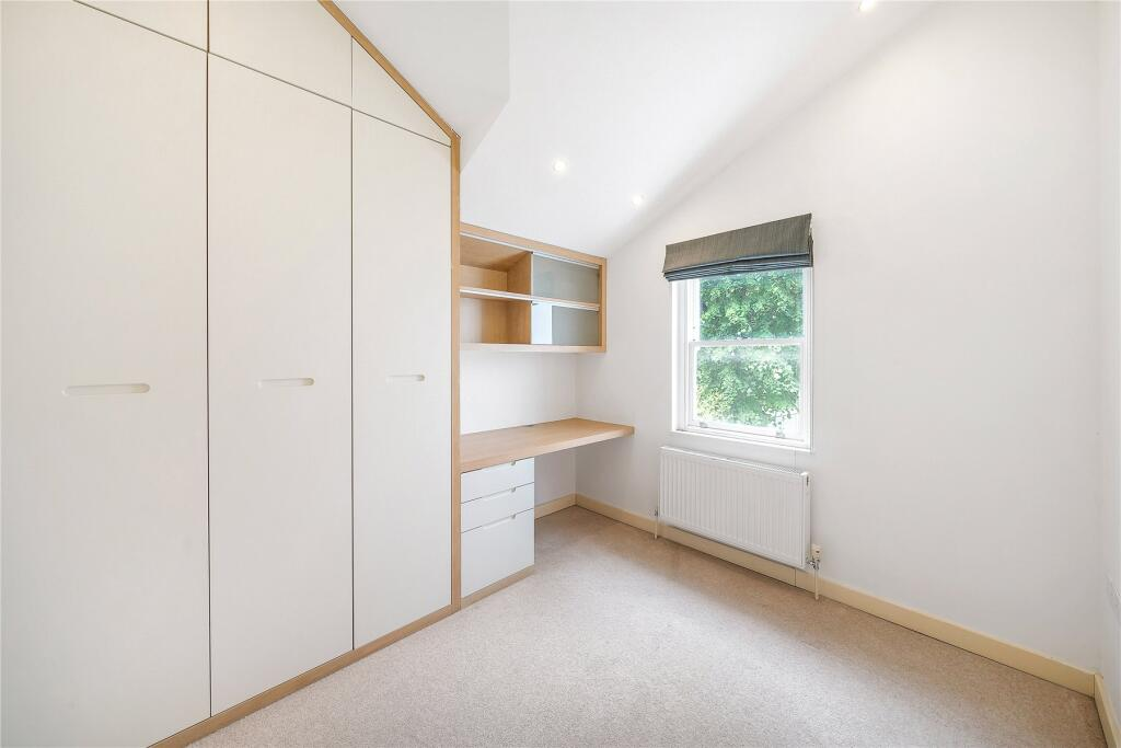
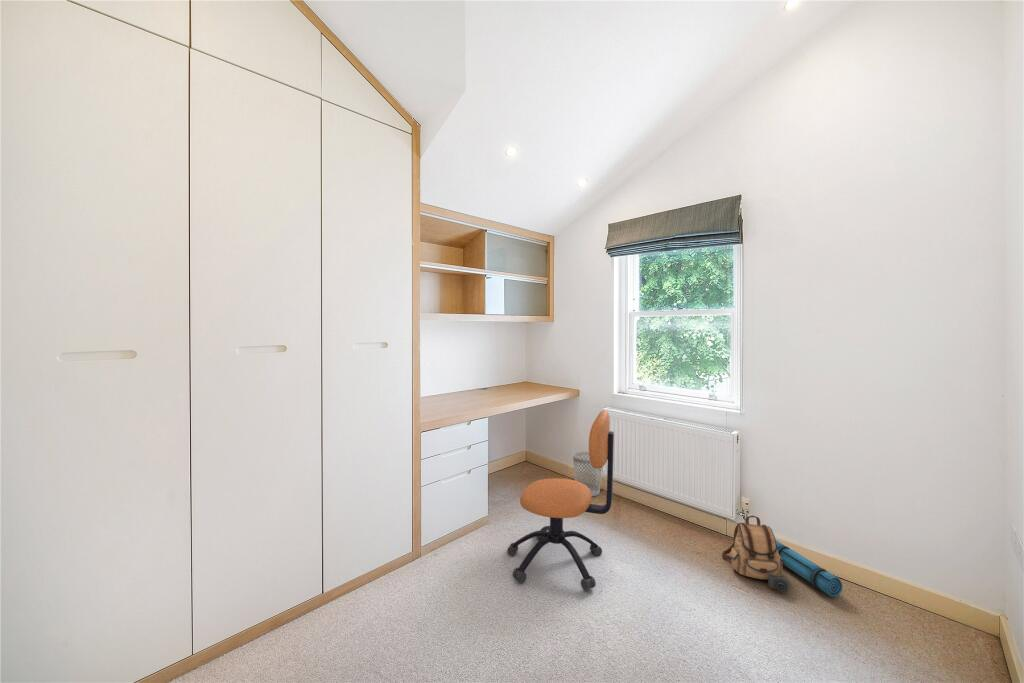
+ backpack (777, 546)
+ office chair (558, 485)
+ wastebasket (587, 474)
